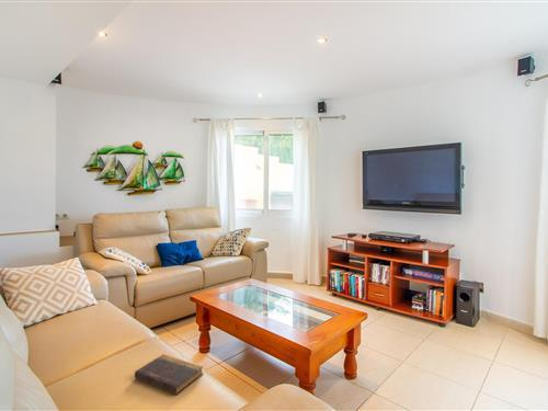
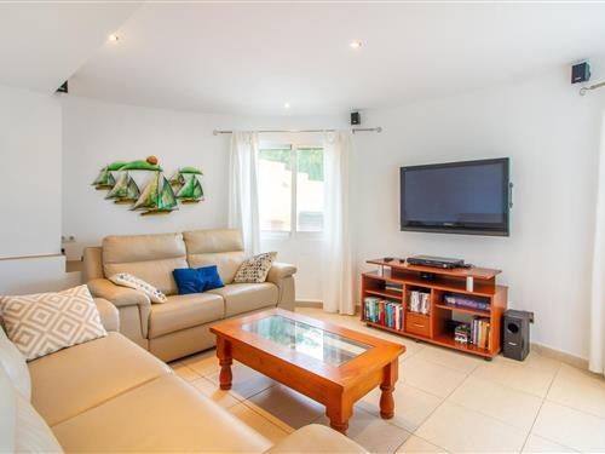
- book (169, 373)
